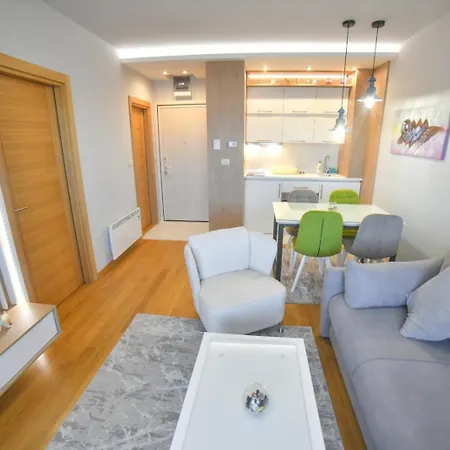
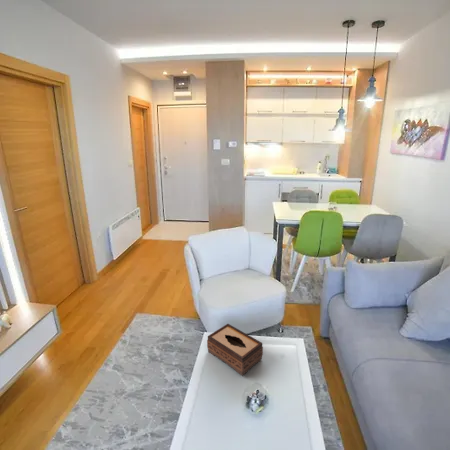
+ tissue box (234, 347)
